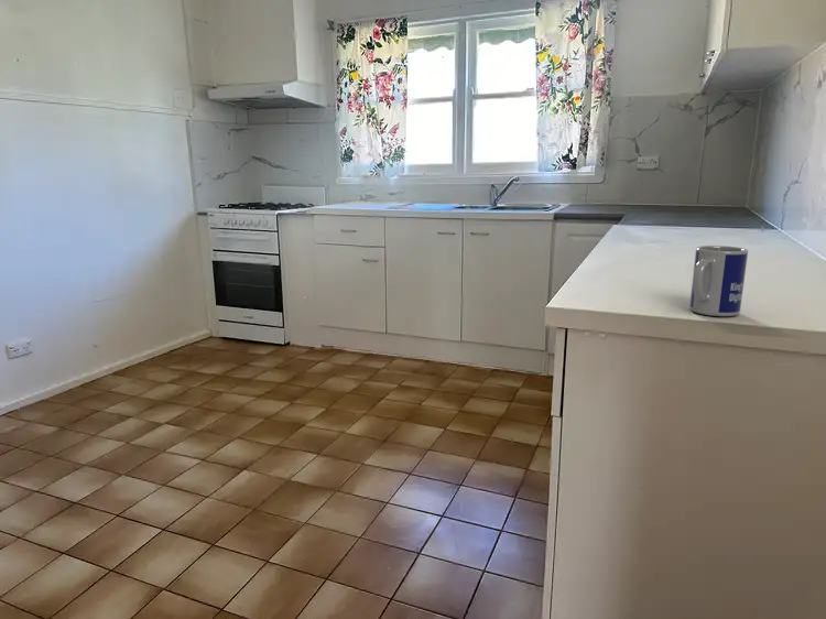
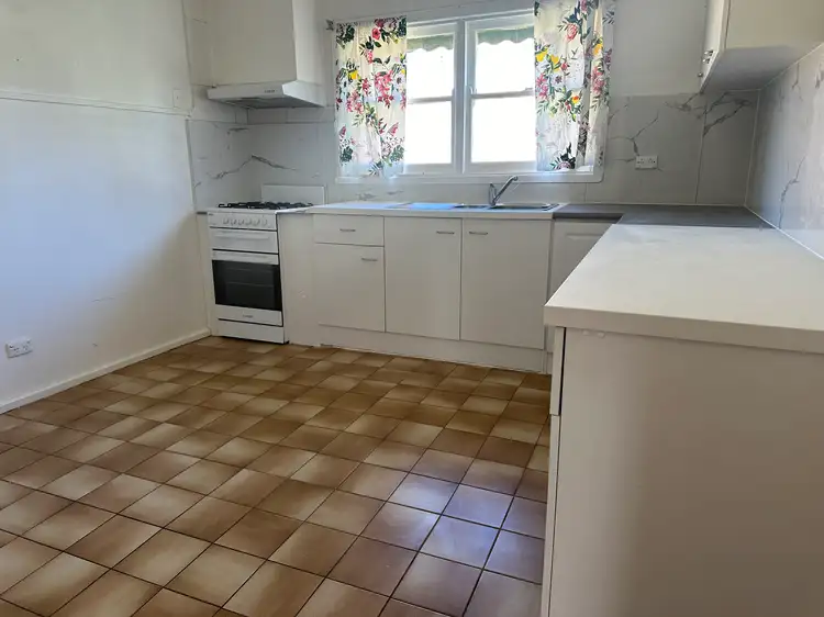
- mug (713, 281)
